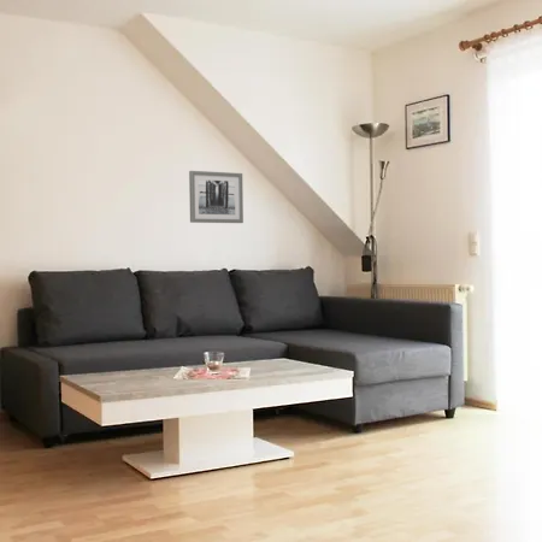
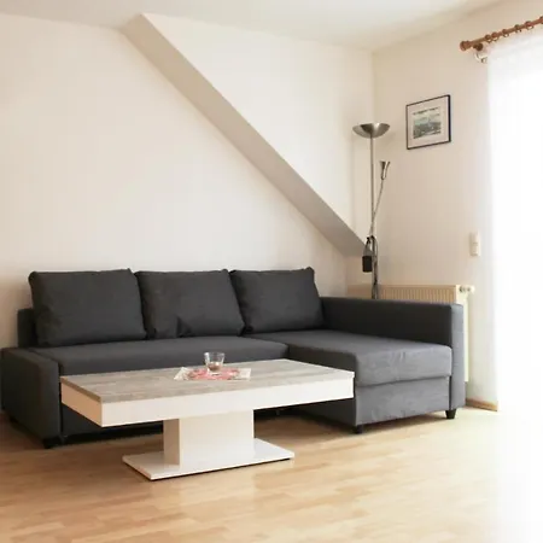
- wall art (216, 196)
